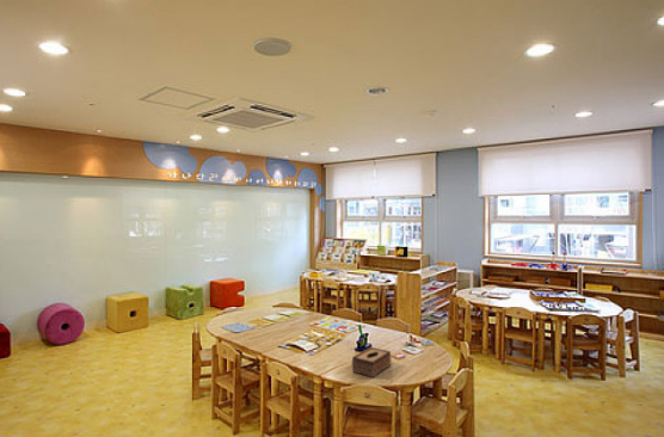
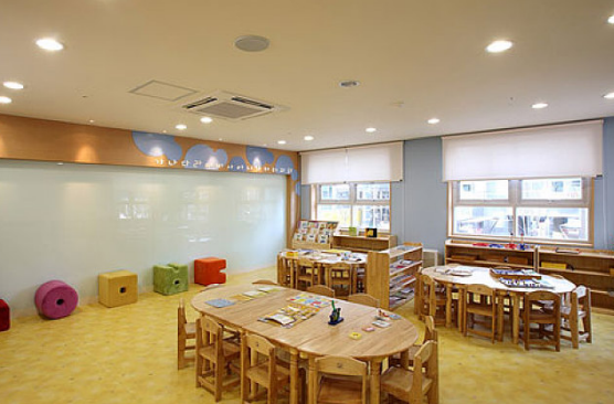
- tissue box (371, 361)
